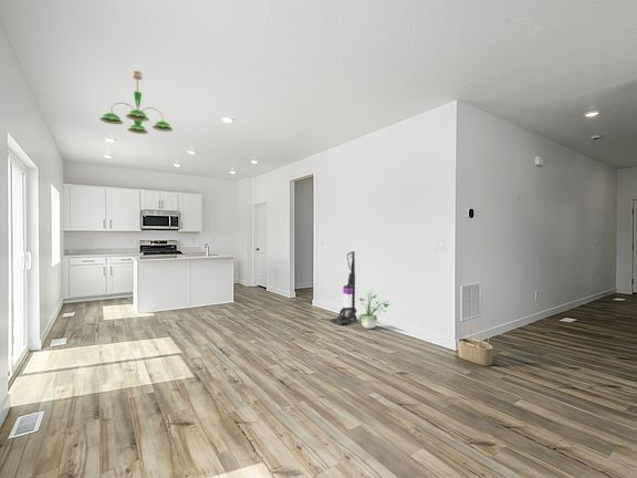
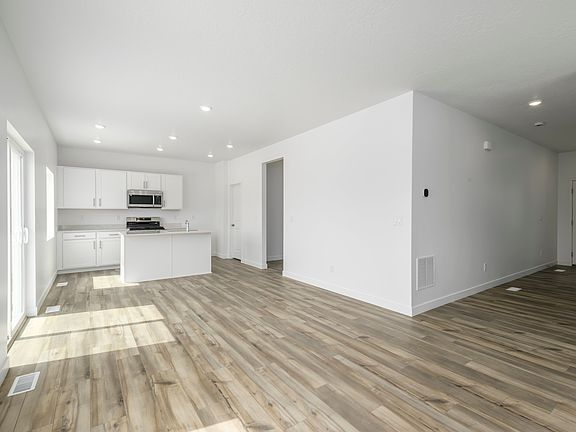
- potted plant (374, 308)
- vacuum cleaner (345, 287)
- wicker basket (474, 343)
- ceiling light fixture (137, 100)
